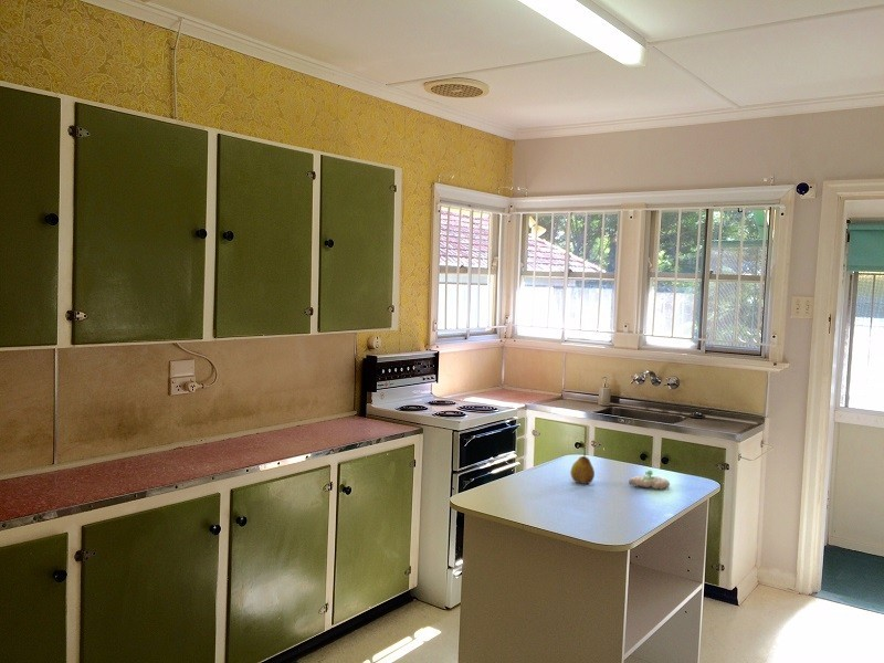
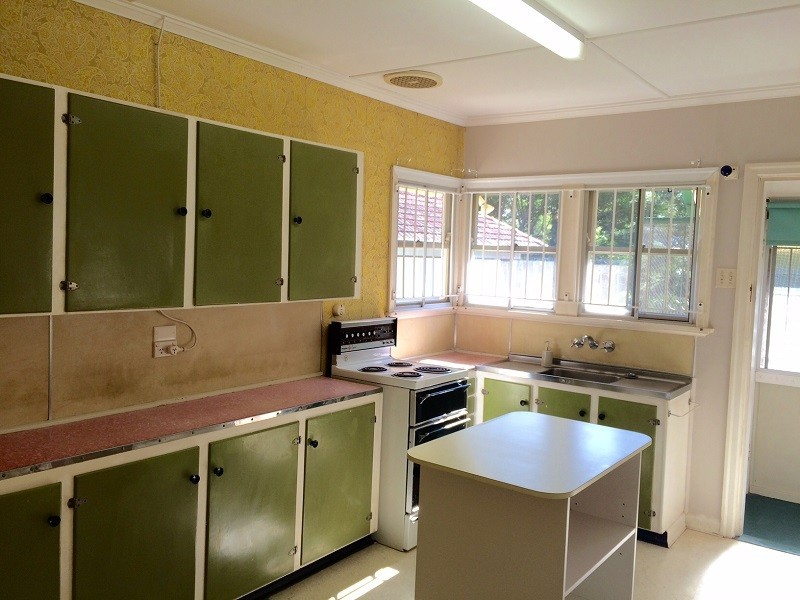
- fruit (582, 466)
- flower (649, 477)
